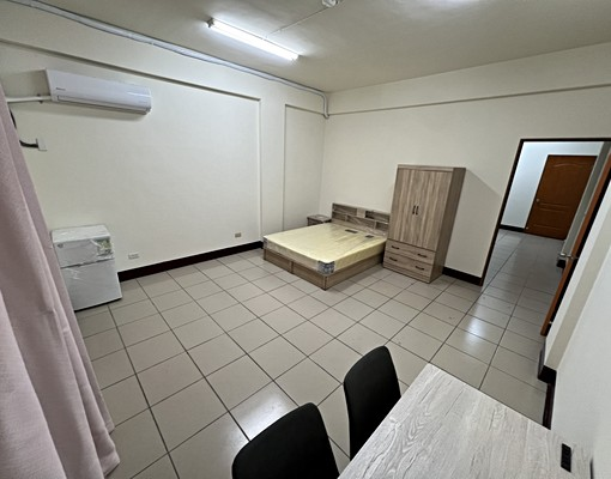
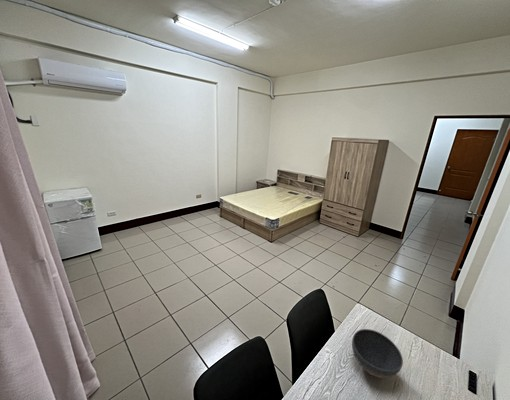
+ bowl (374, 357)
